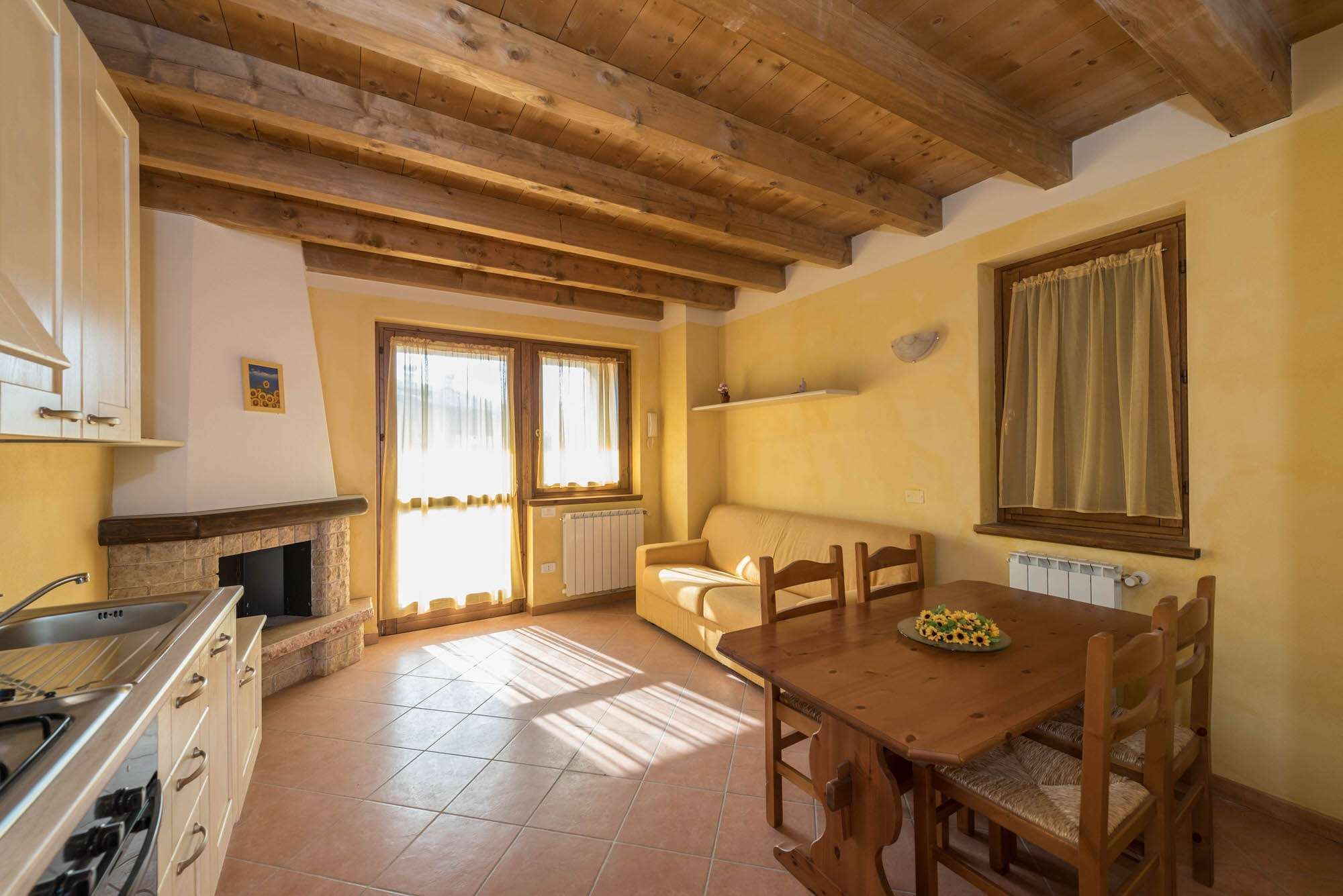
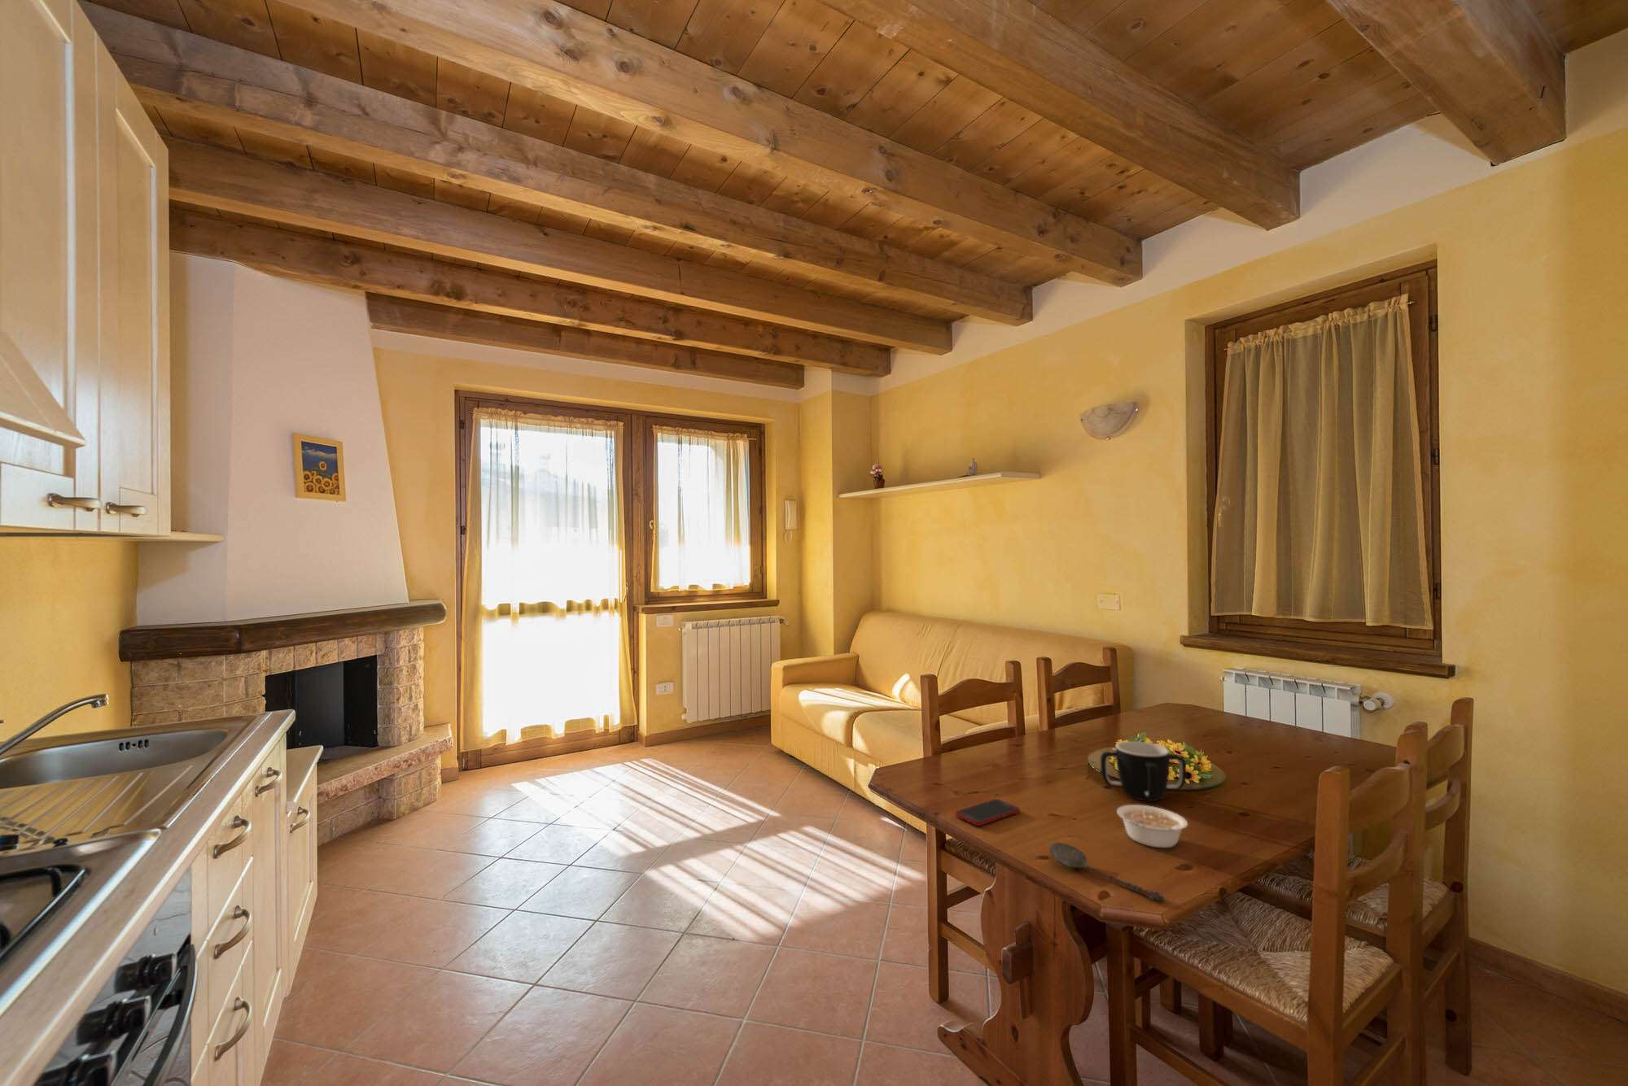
+ mug (1142, 771)
+ spoon (1104, 874)
+ legume (1154, 825)
+ cell phone (988, 812)
